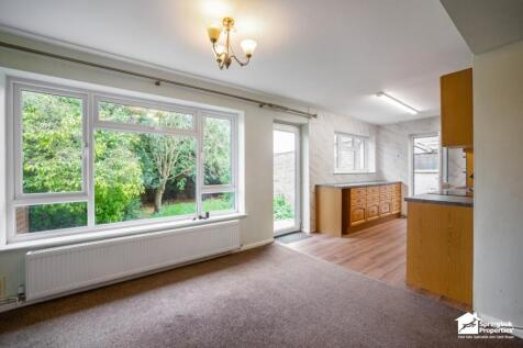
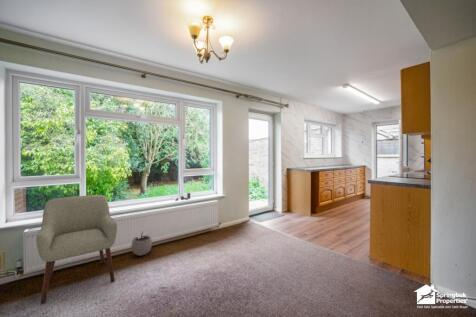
+ plant pot (141, 242)
+ chair (79, 239)
